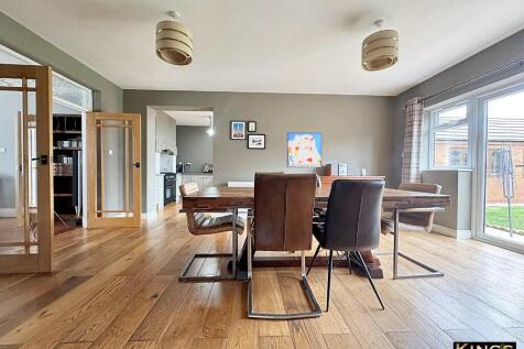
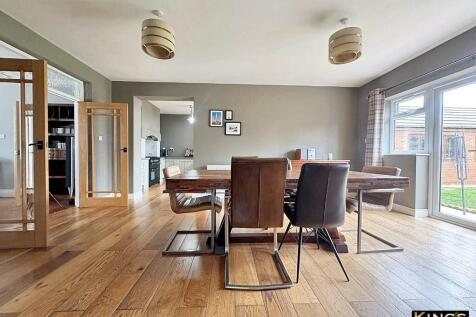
- wall art (304, 150)
